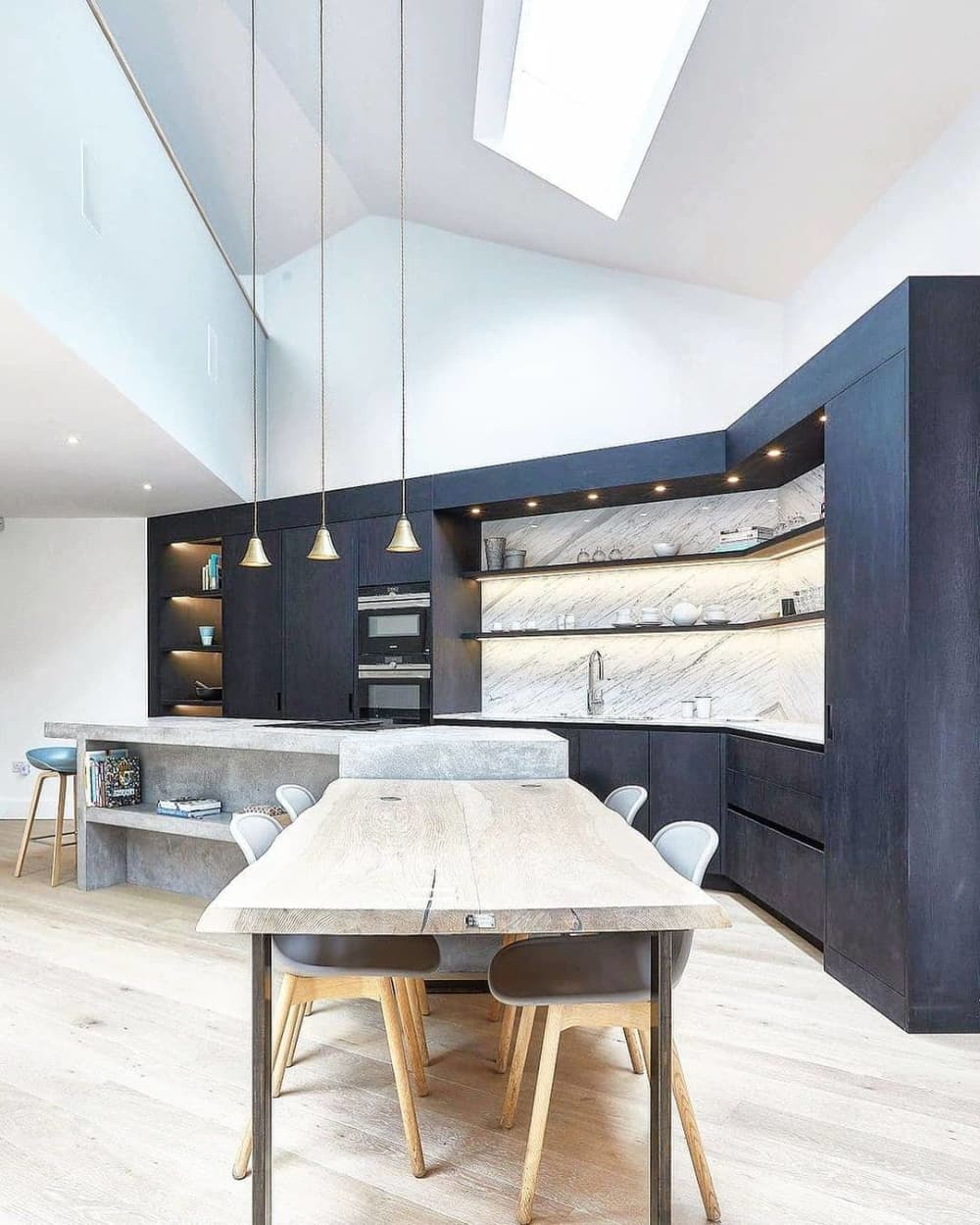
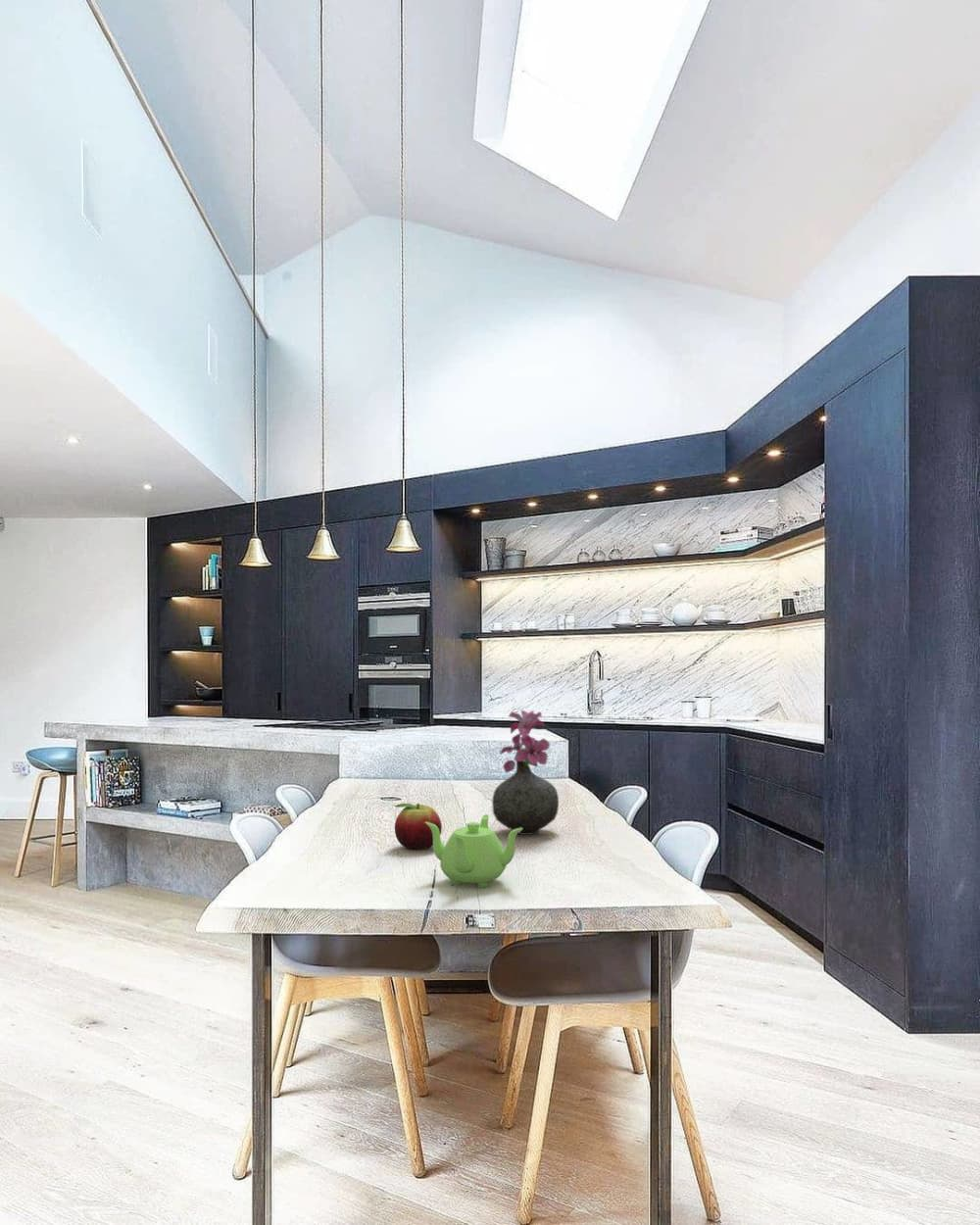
+ vase (523, 770)
+ teapot (473, 852)
+ fruit (417, 824)
